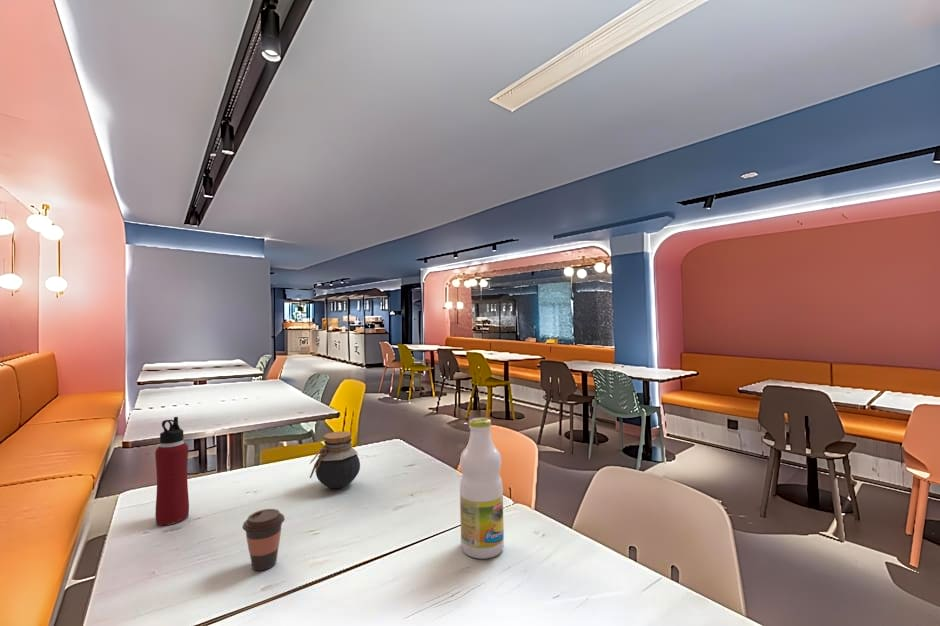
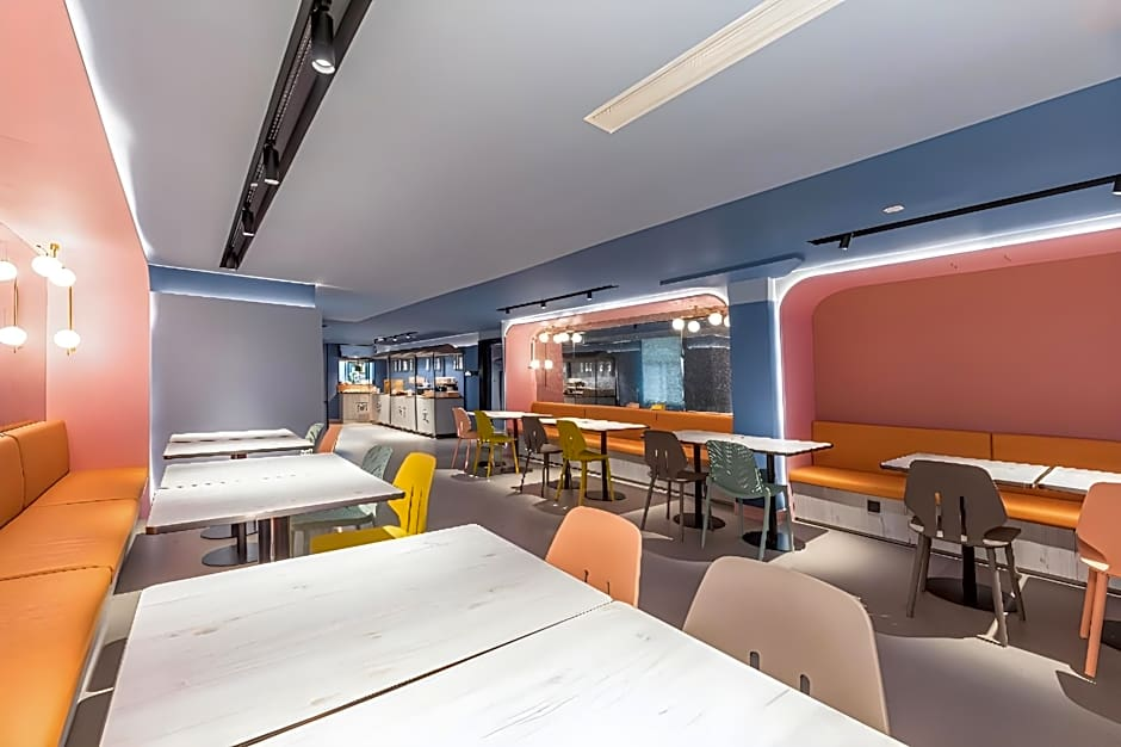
- bottle (481, 483)
- water bottle (172, 468)
- coffee cup (264, 539)
- jar (335, 460)
